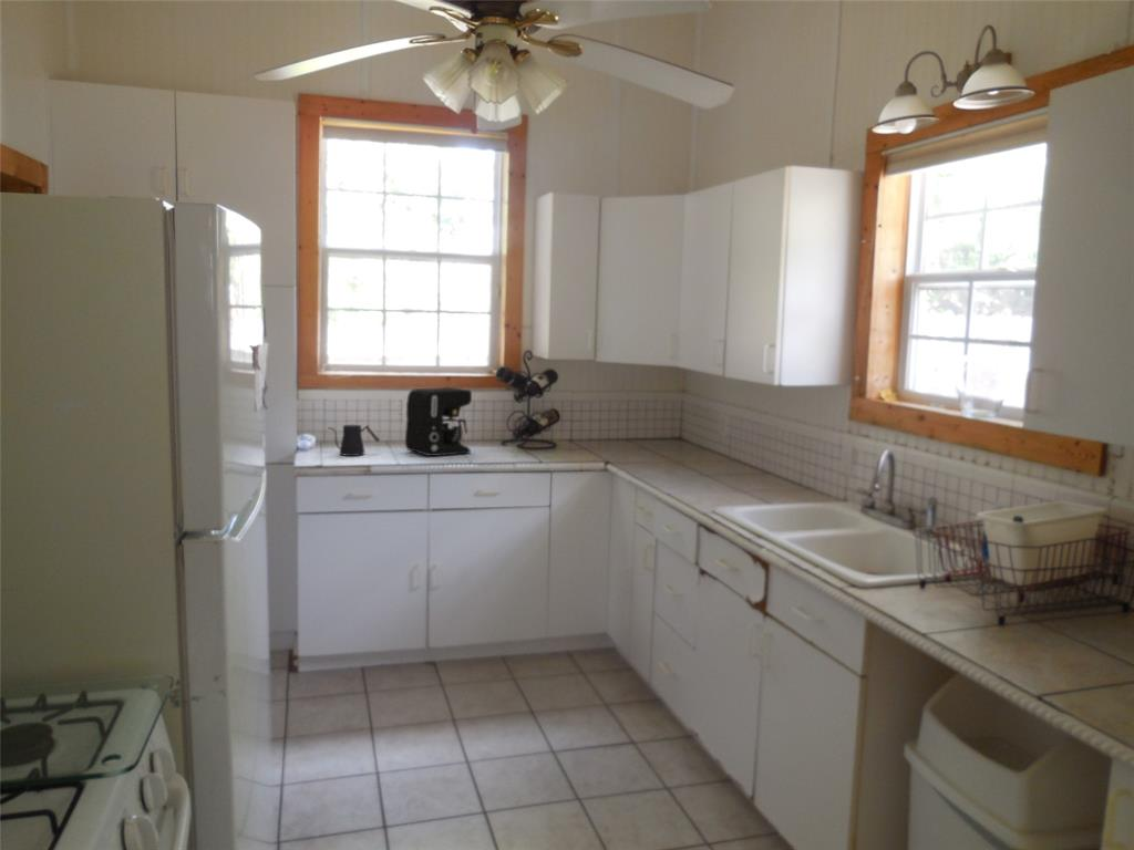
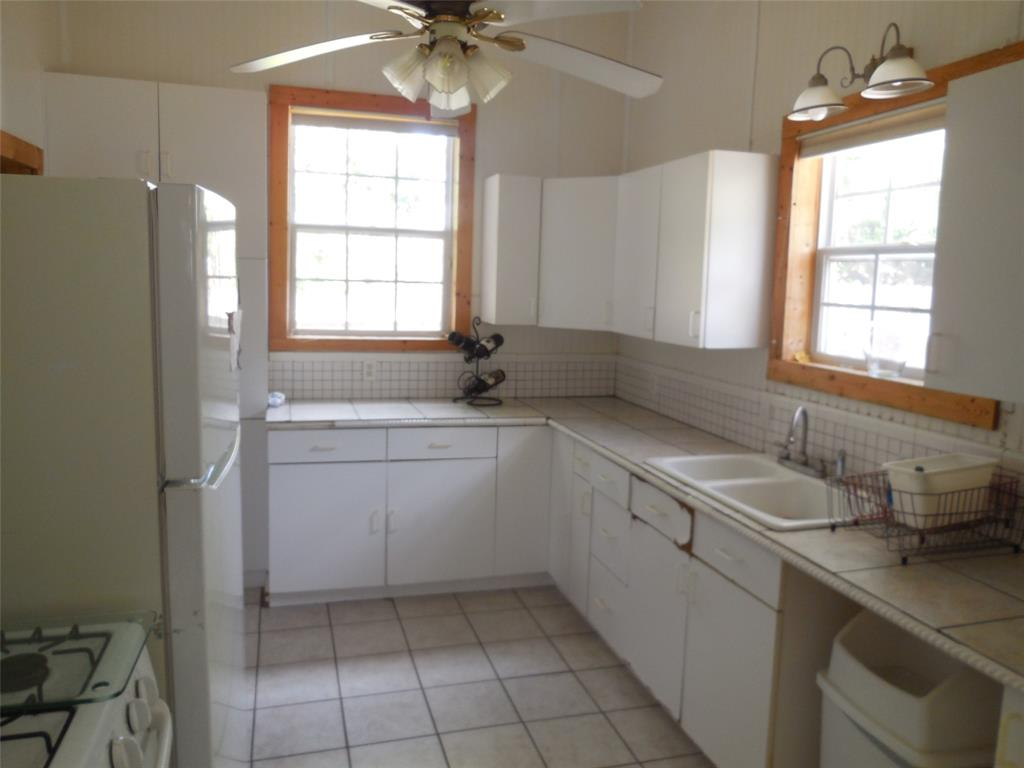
- kettle (353, 439)
- coffee maker (441, 421)
